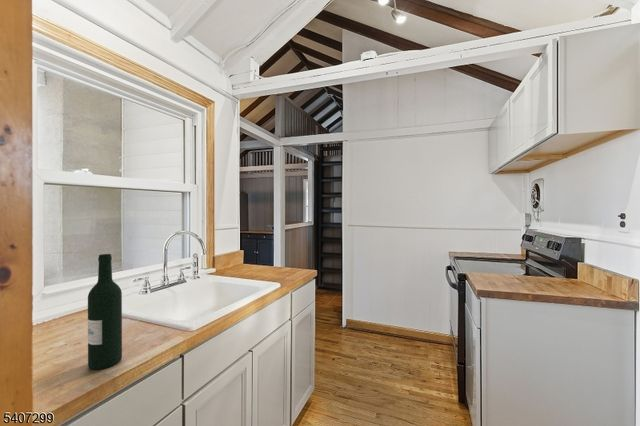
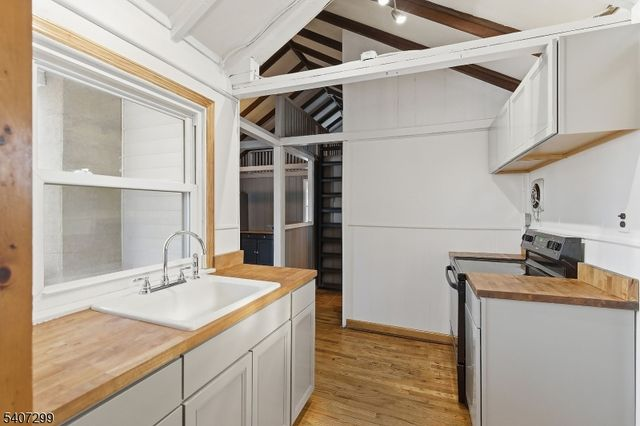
- wine bottle (105, 308)
